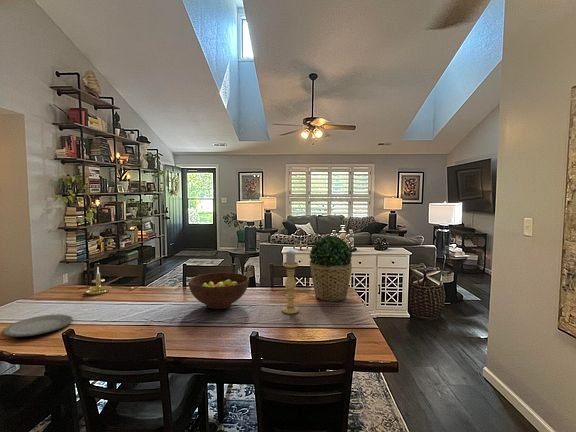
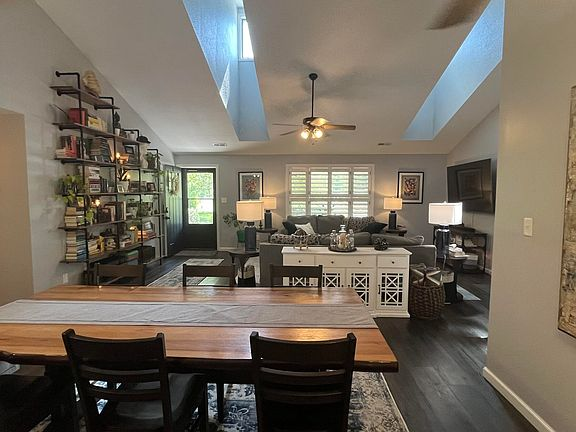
- potted plant (330, 266)
- candle holder (290, 280)
- plate (39, 325)
- fruit bowl (219, 292)
- candle holder (97, 279)
